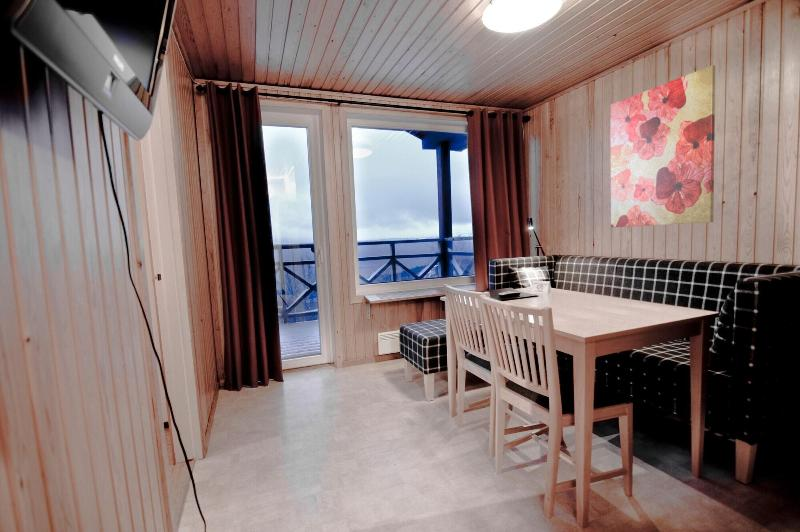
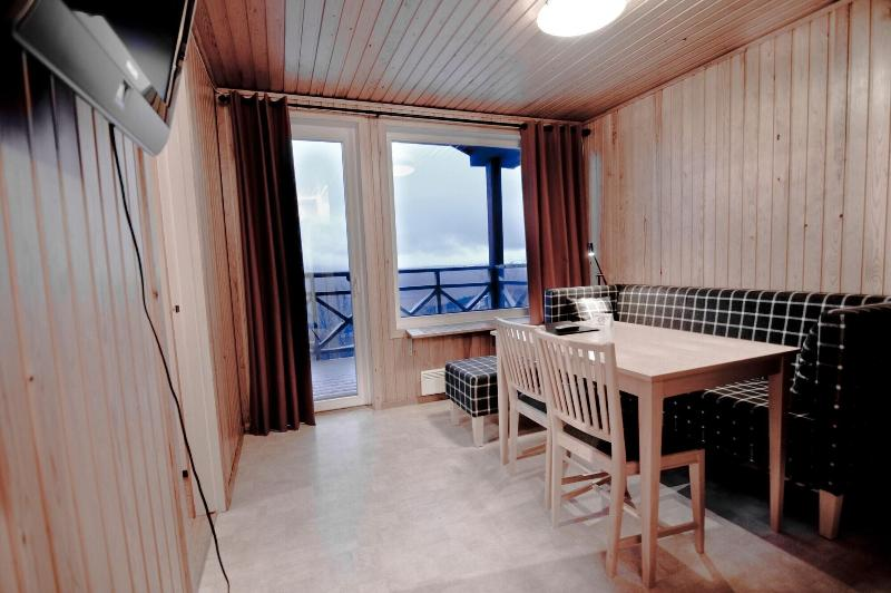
- wall art (656, 157)
